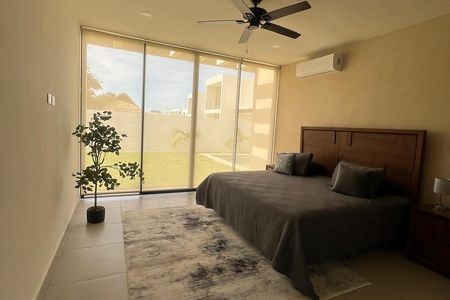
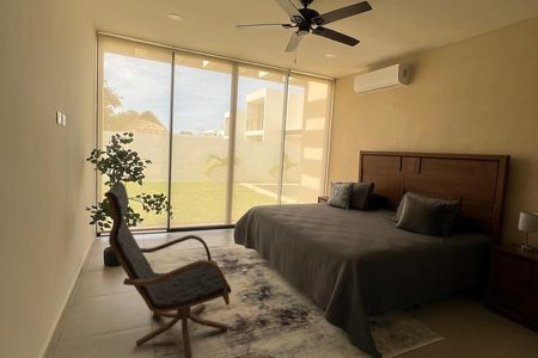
+ lounge chair (176, 268)
